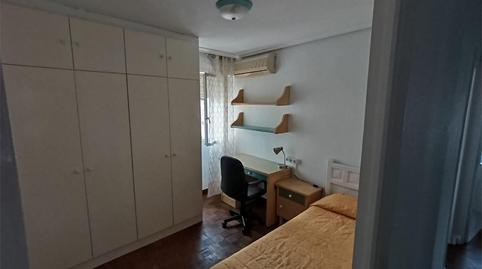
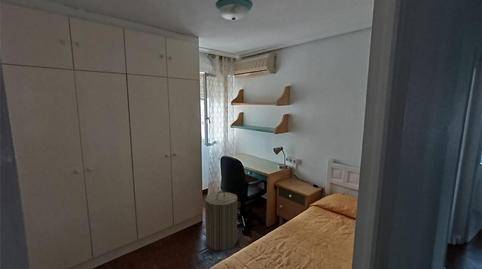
+ laundry hamper (221, 216)
